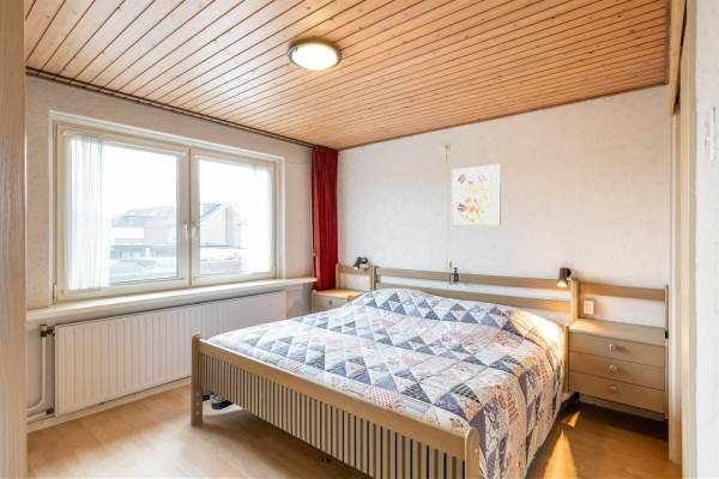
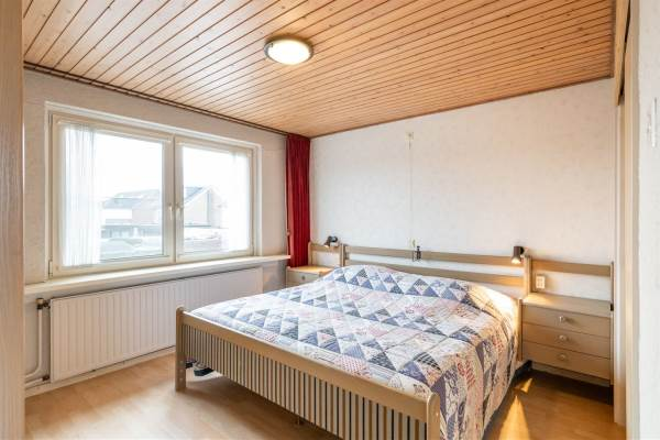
- wall art (475, 196)
